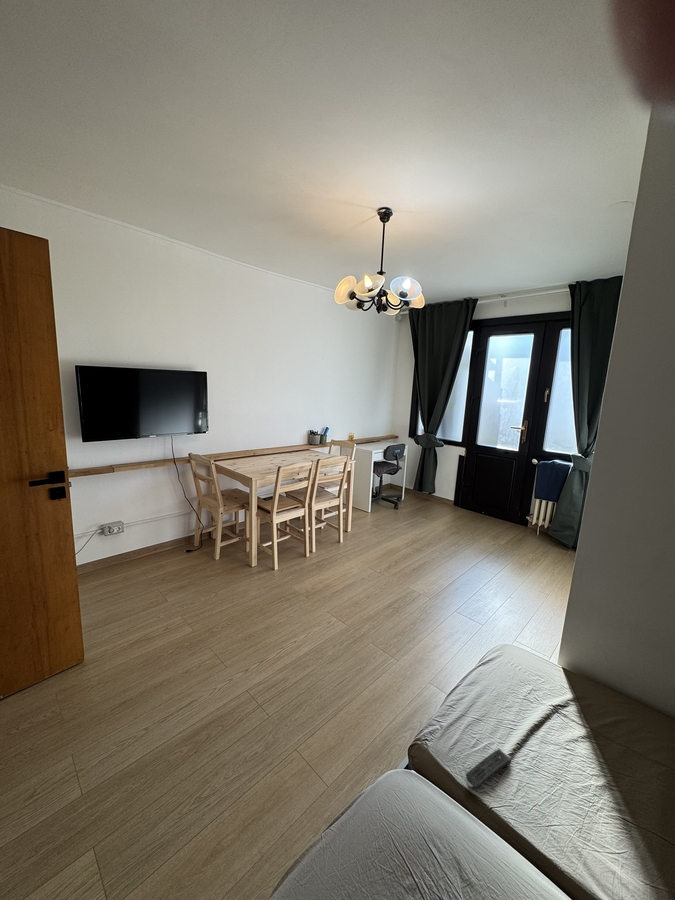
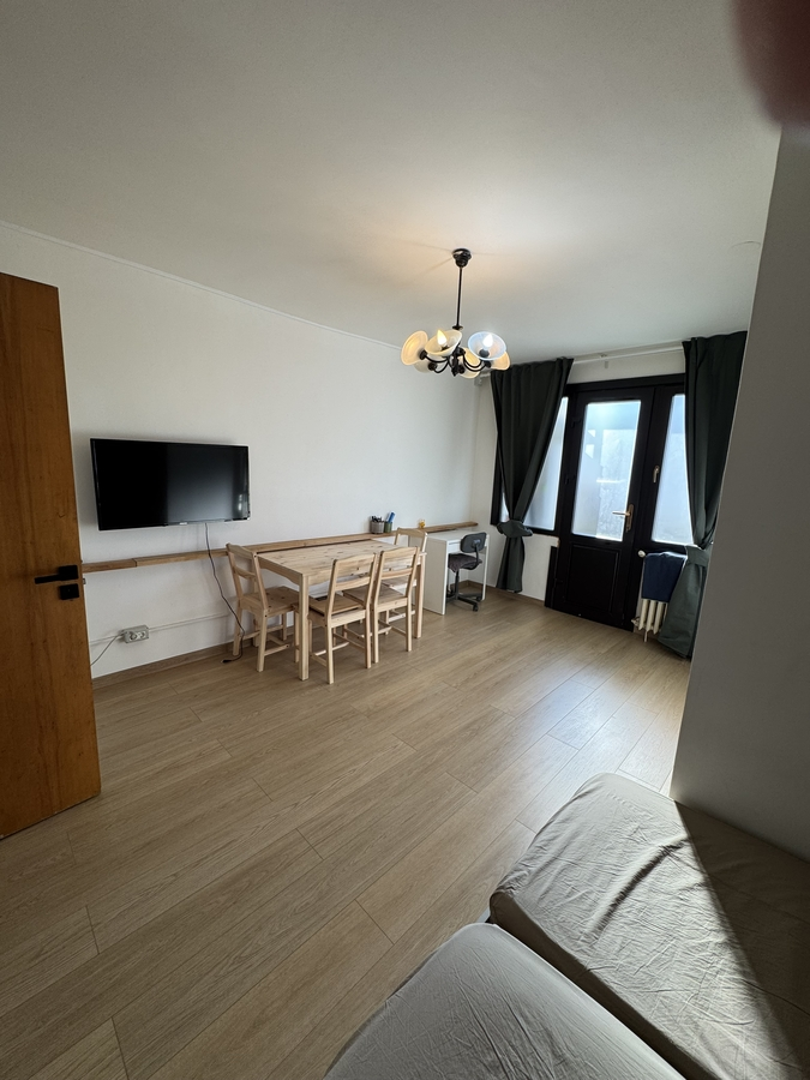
- remote control (487, 769)
